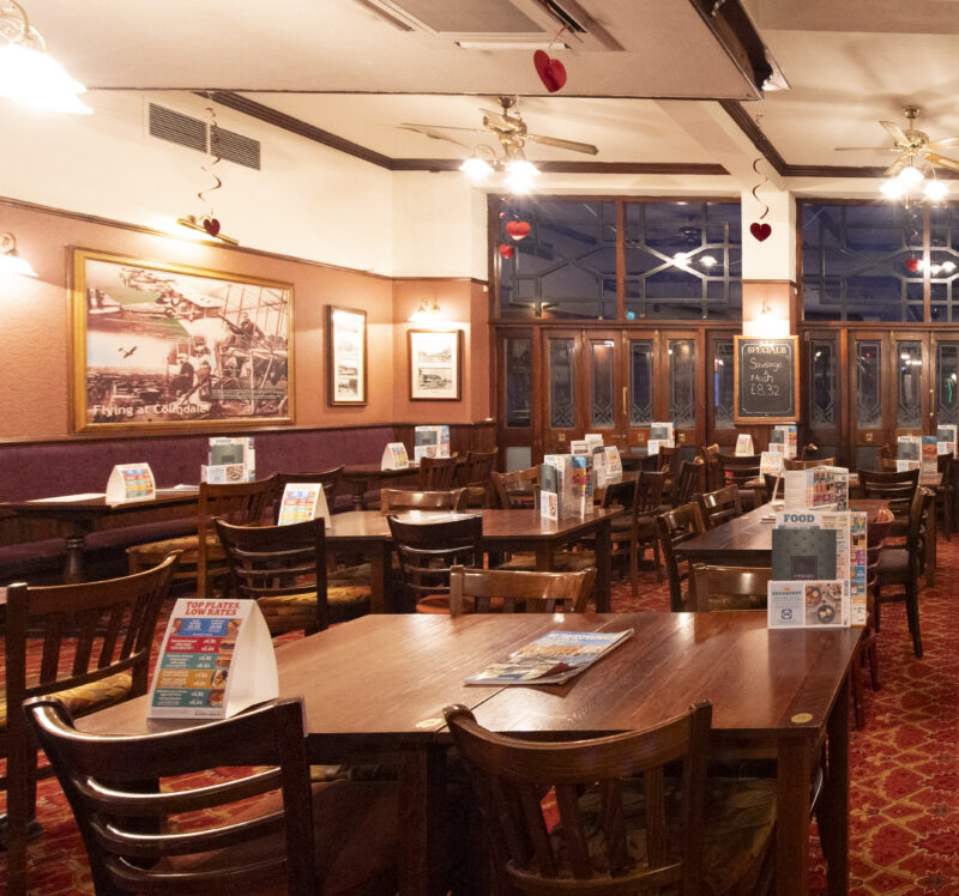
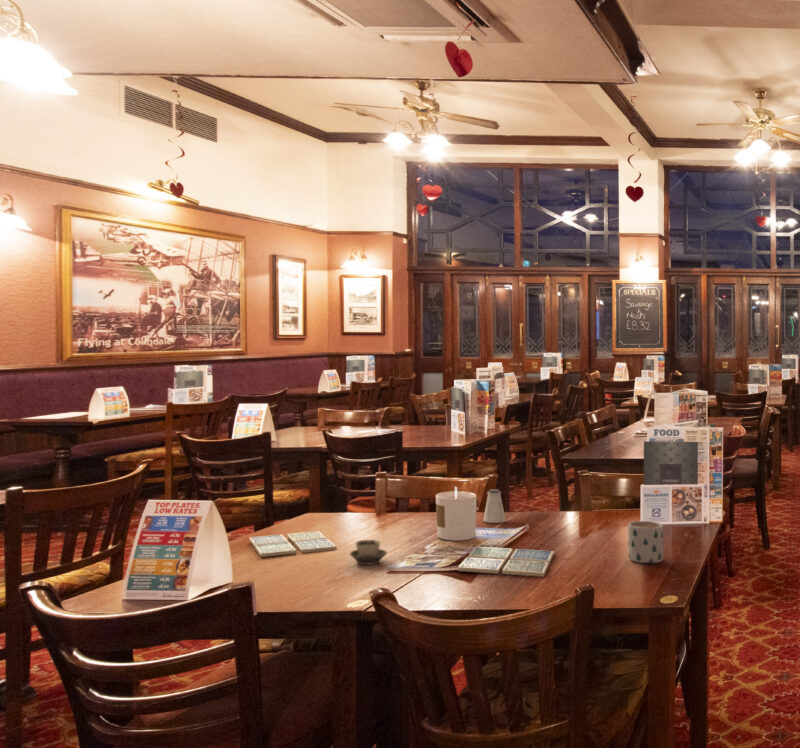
+ cup (368, 552)
+ mug (644, 540)
+ drink coaster (292, 542)
+ drink coaster (506, 560)
+ candle (456, 511)
+ saltshaker (494, 505)
